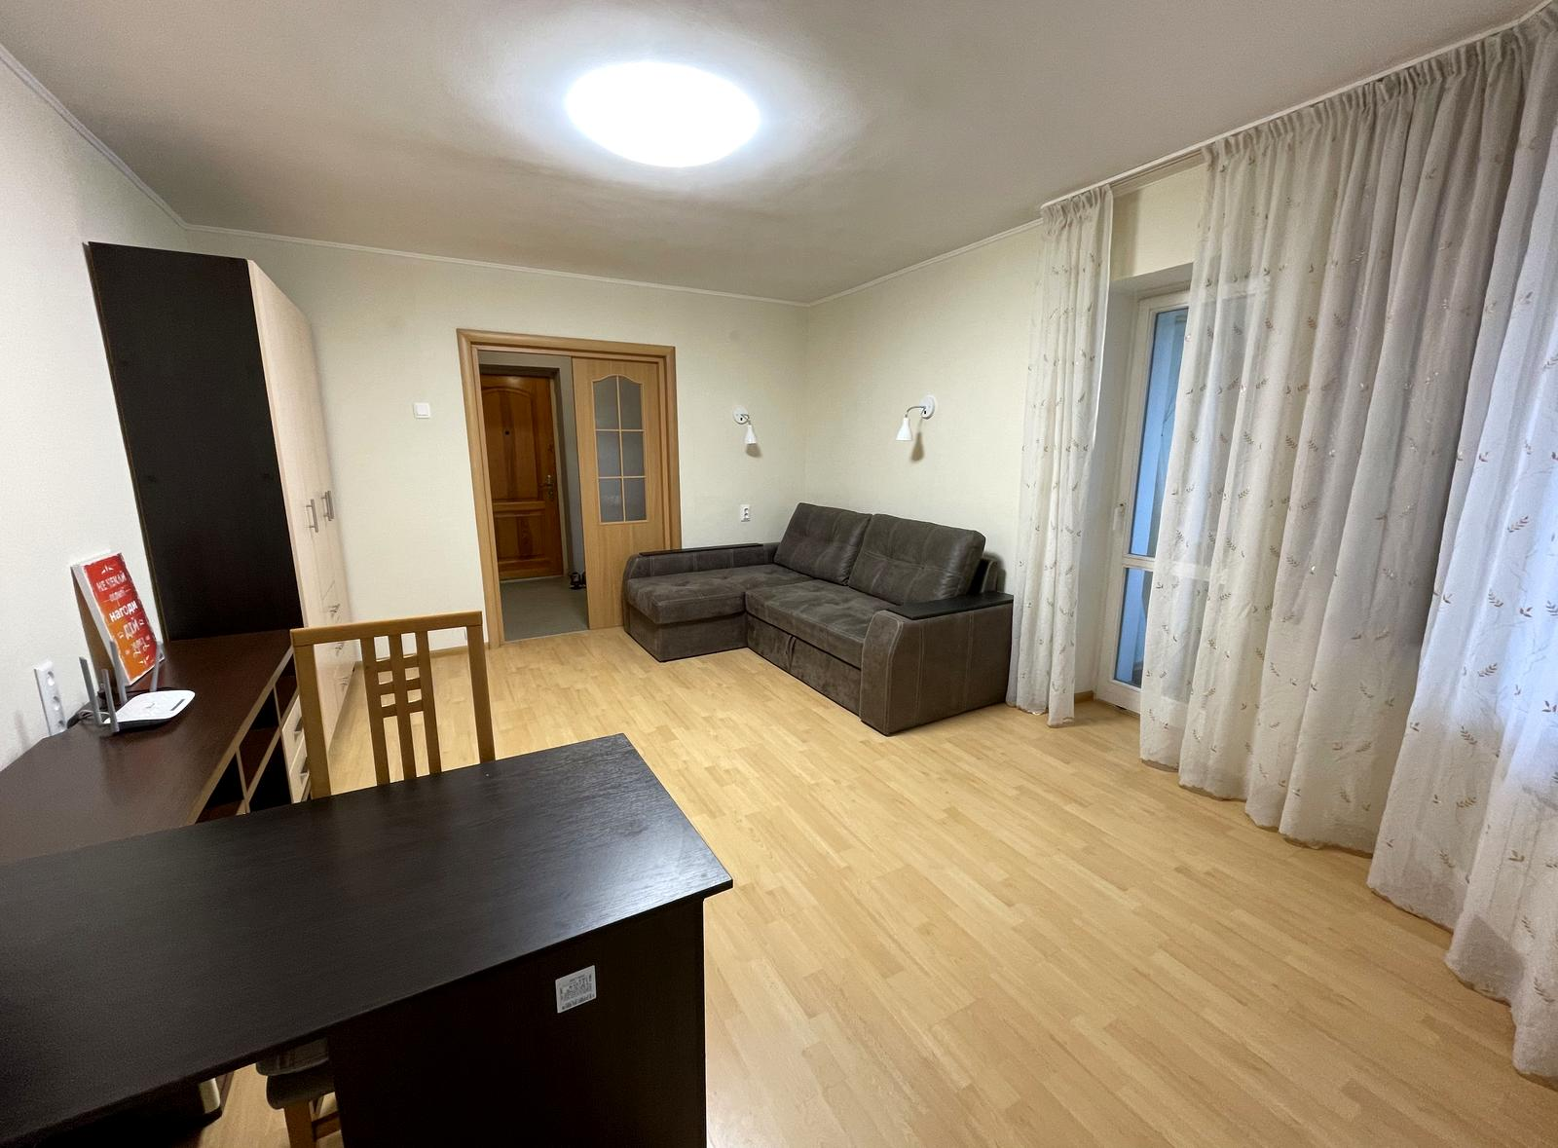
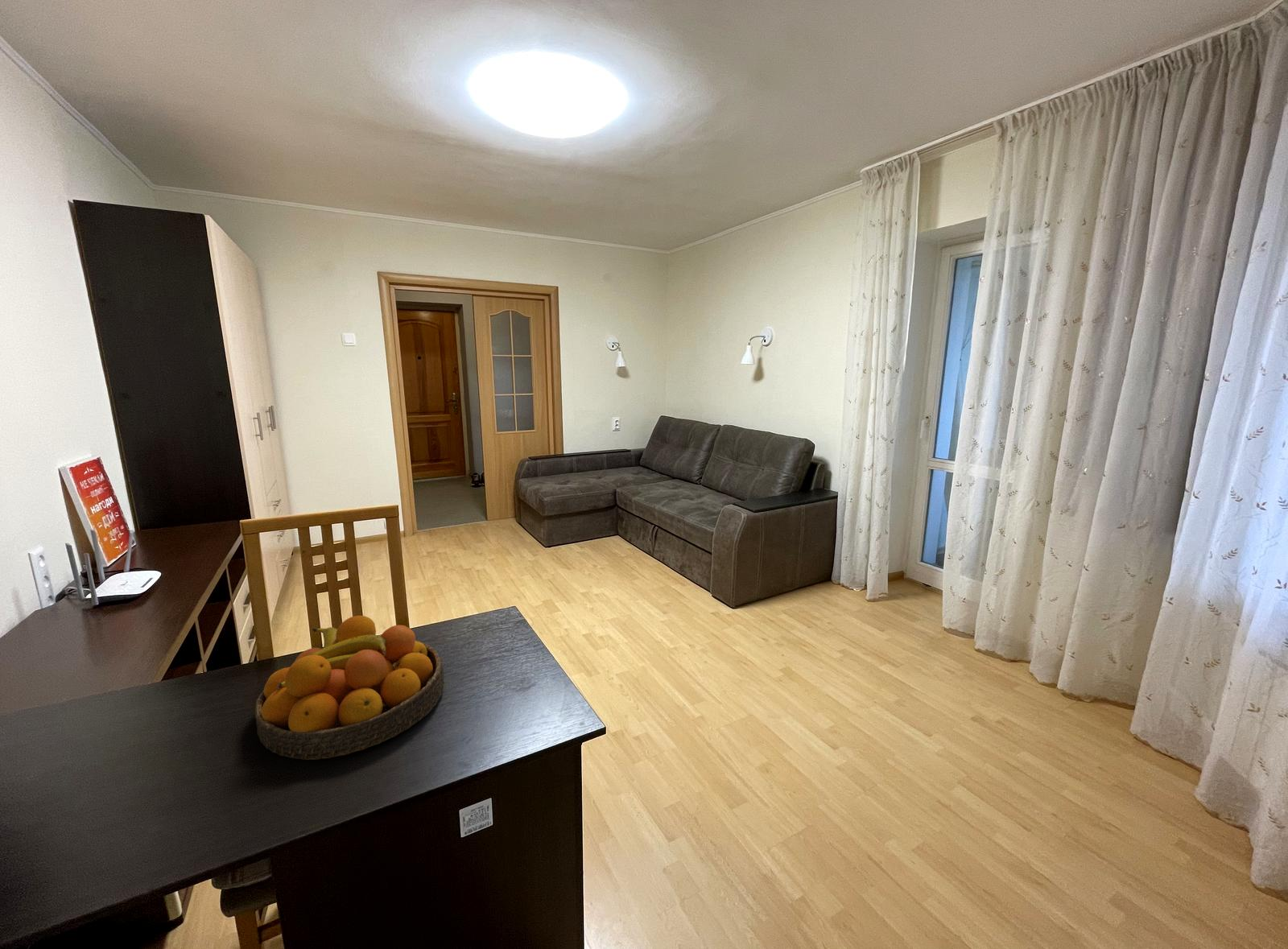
+ fruit bowl (353, 668)
